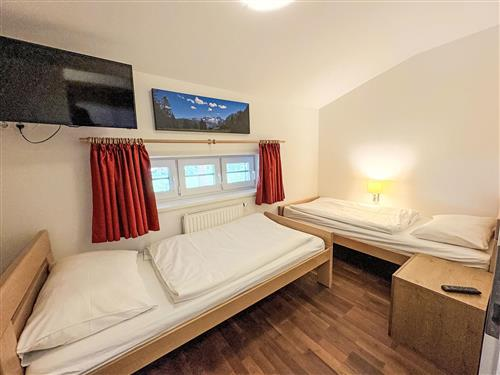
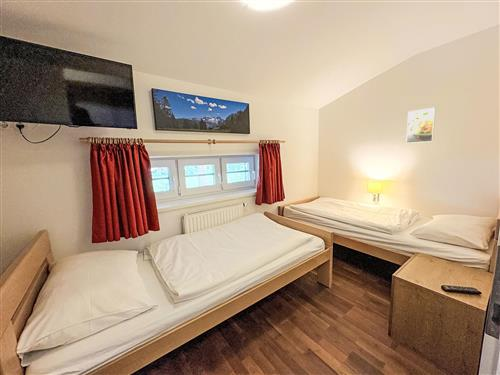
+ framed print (420, 126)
